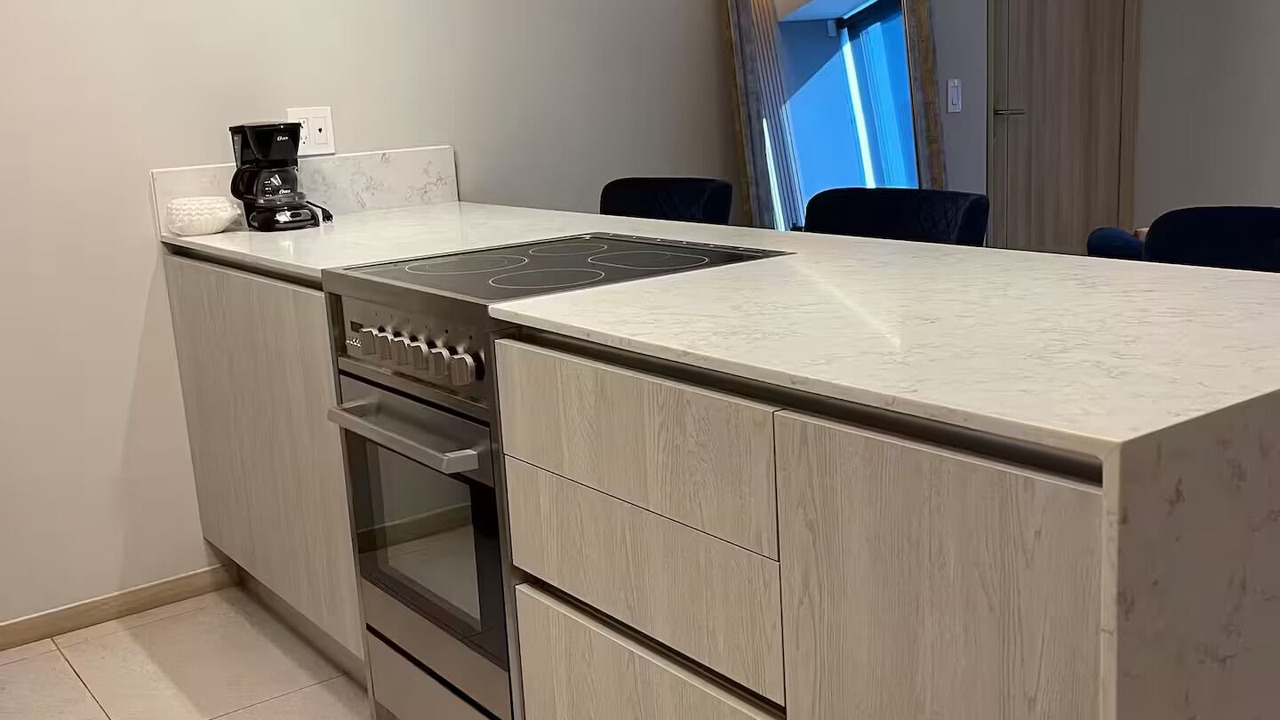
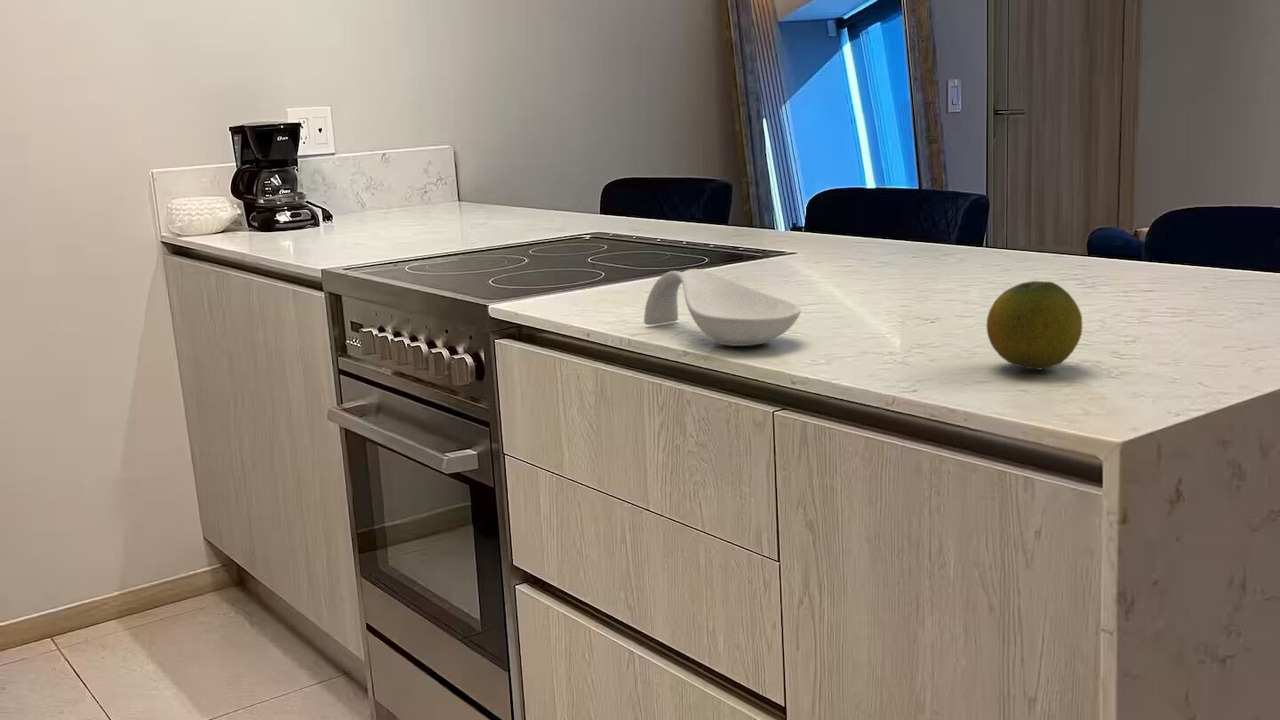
+ fruit (1033, 324)
+ spoon rest (712, 304)
